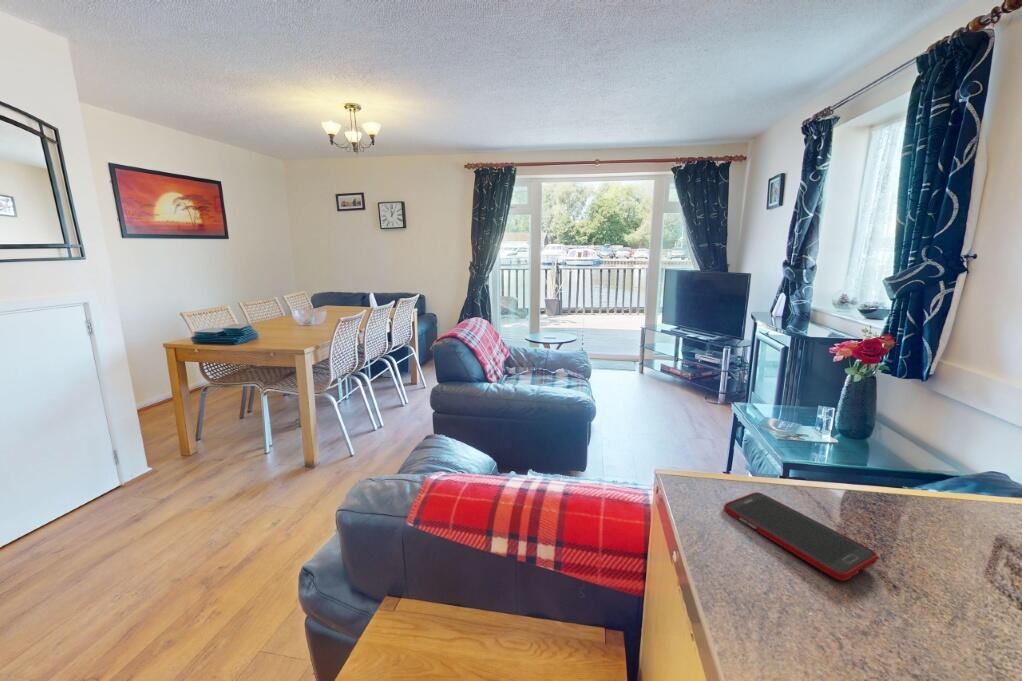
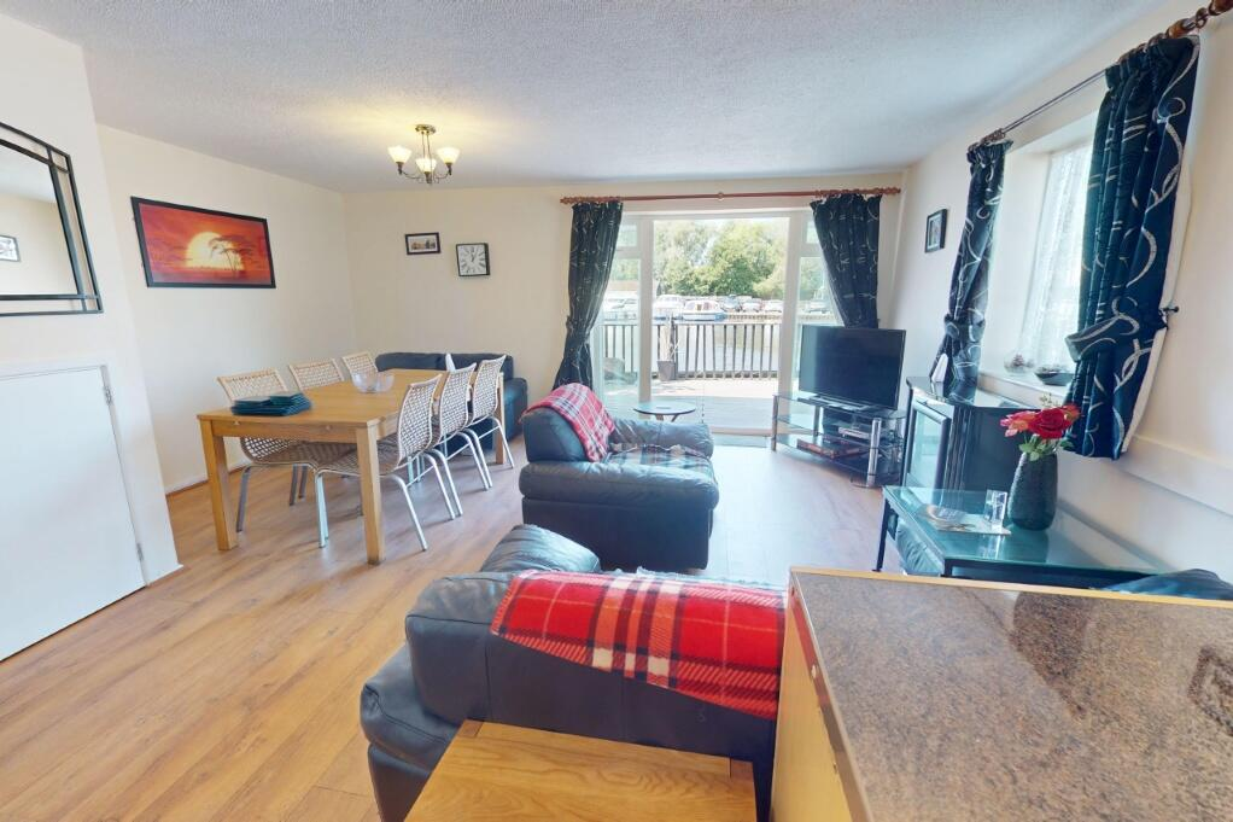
- cell phone (793, 530)
